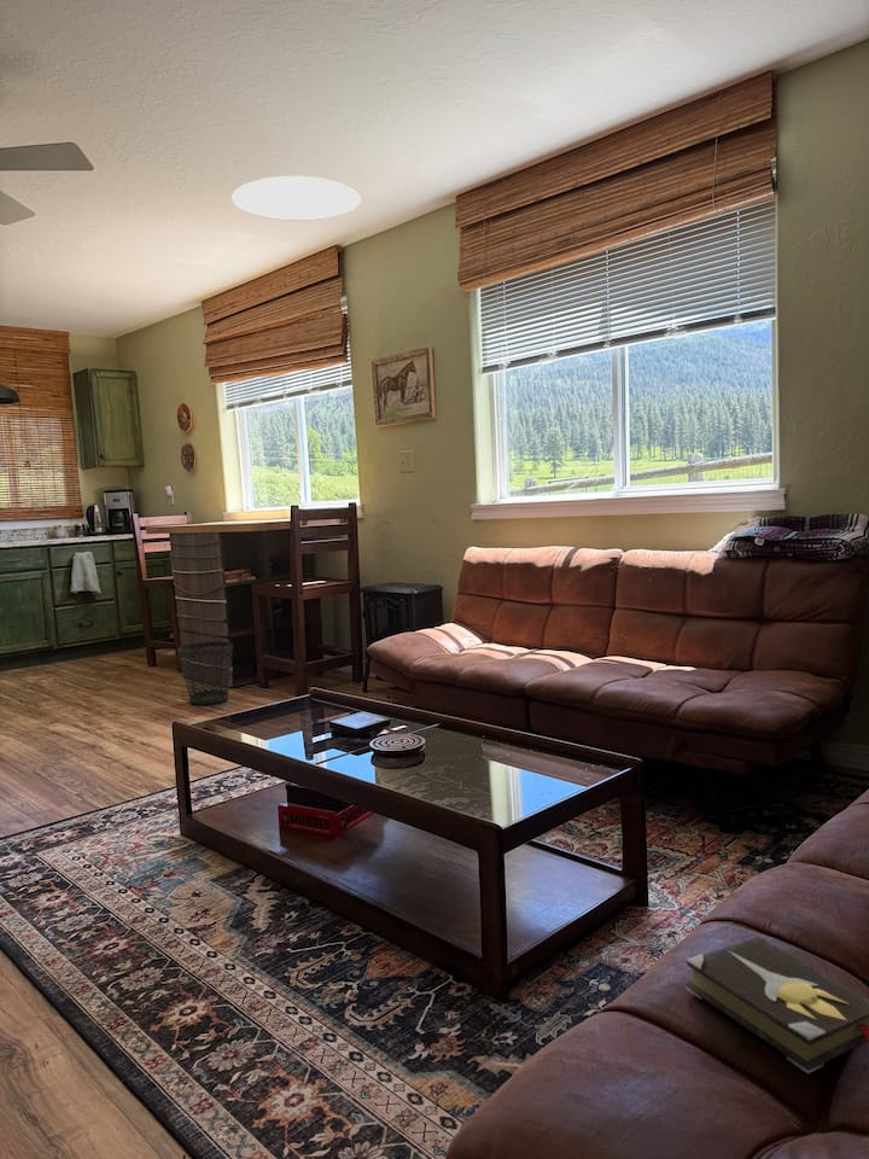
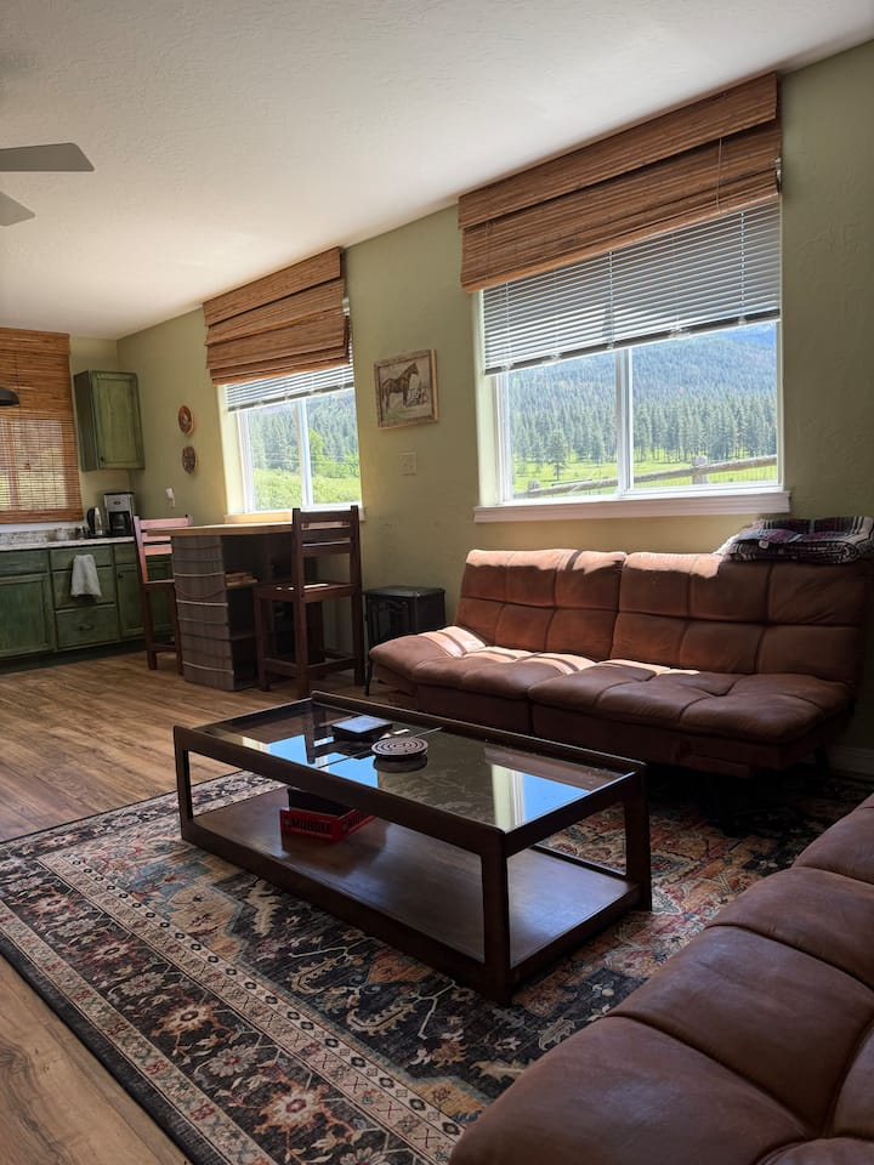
- wastebasket (206, 674)
- ceiling light (297, 193)
- hardback book (780, 994)
